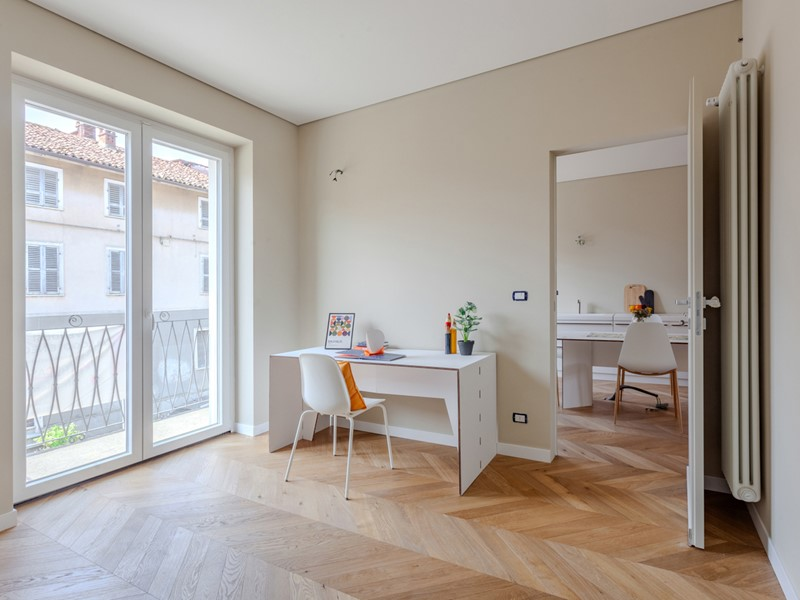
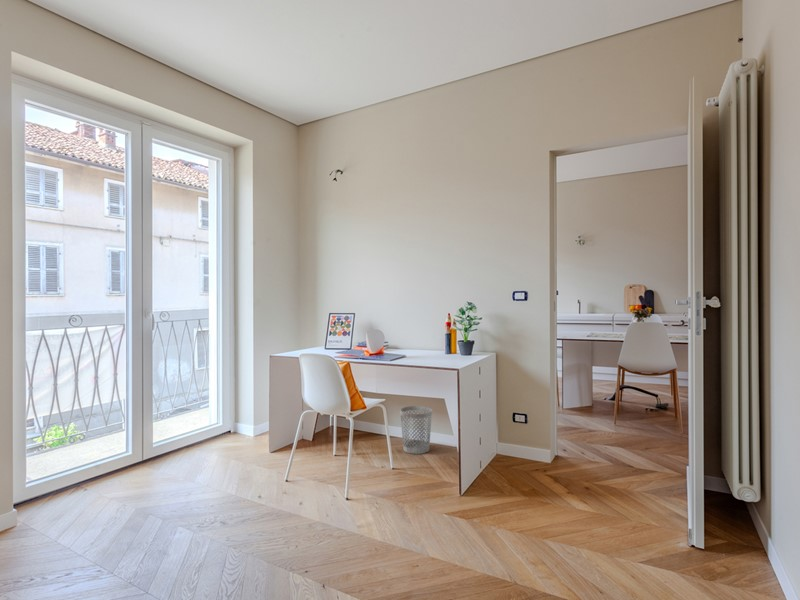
+ wastebasket (416, 429)
